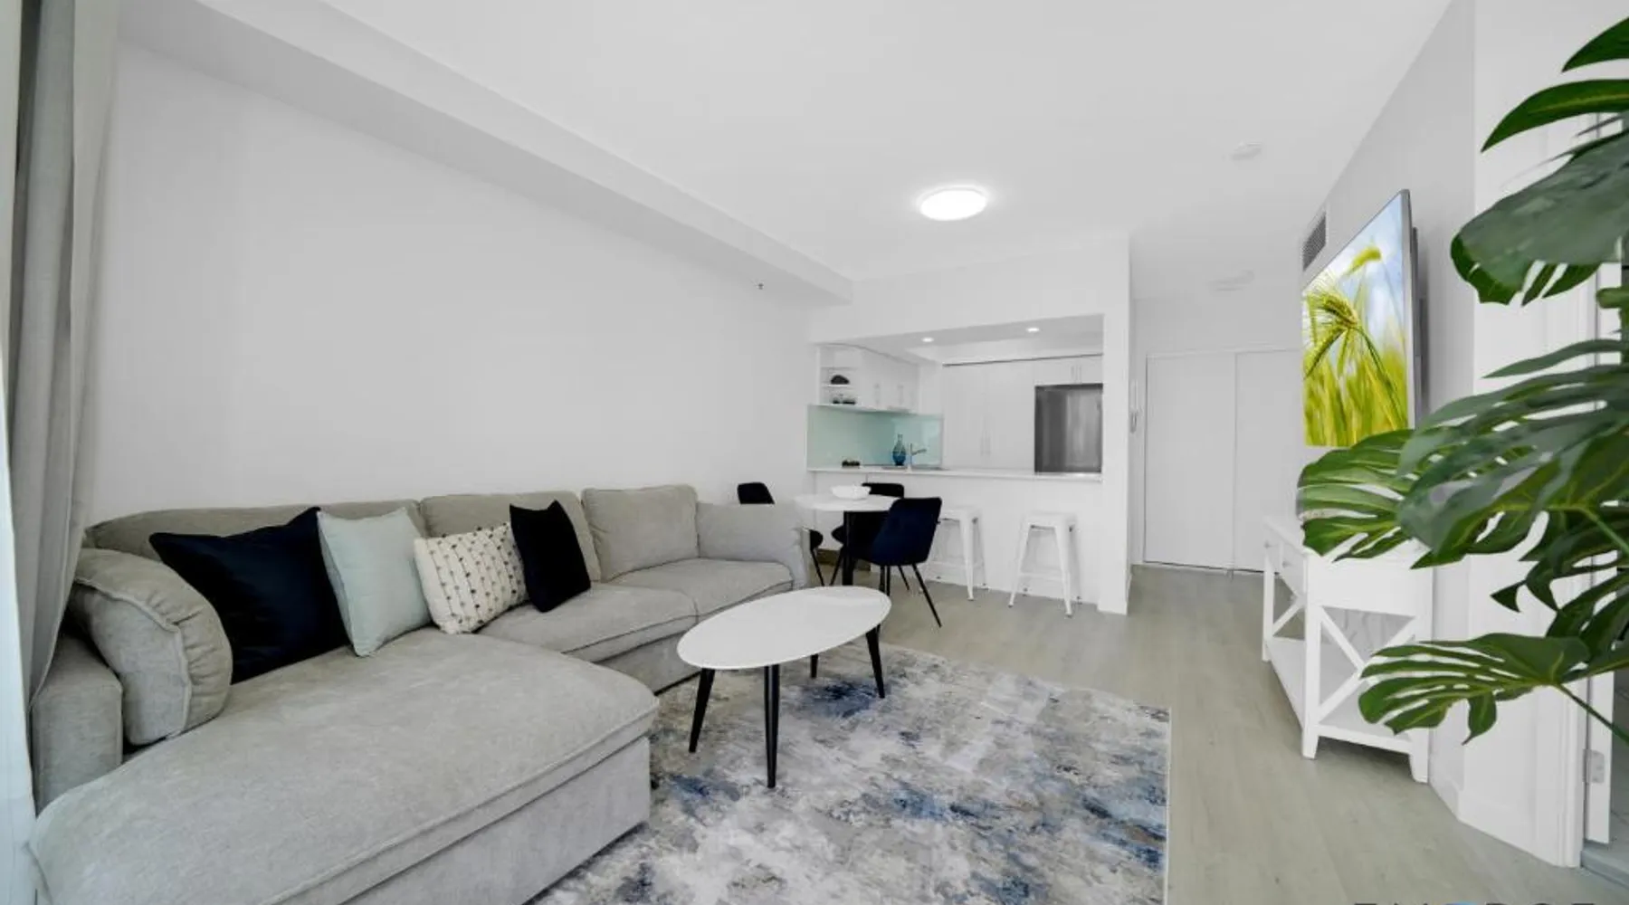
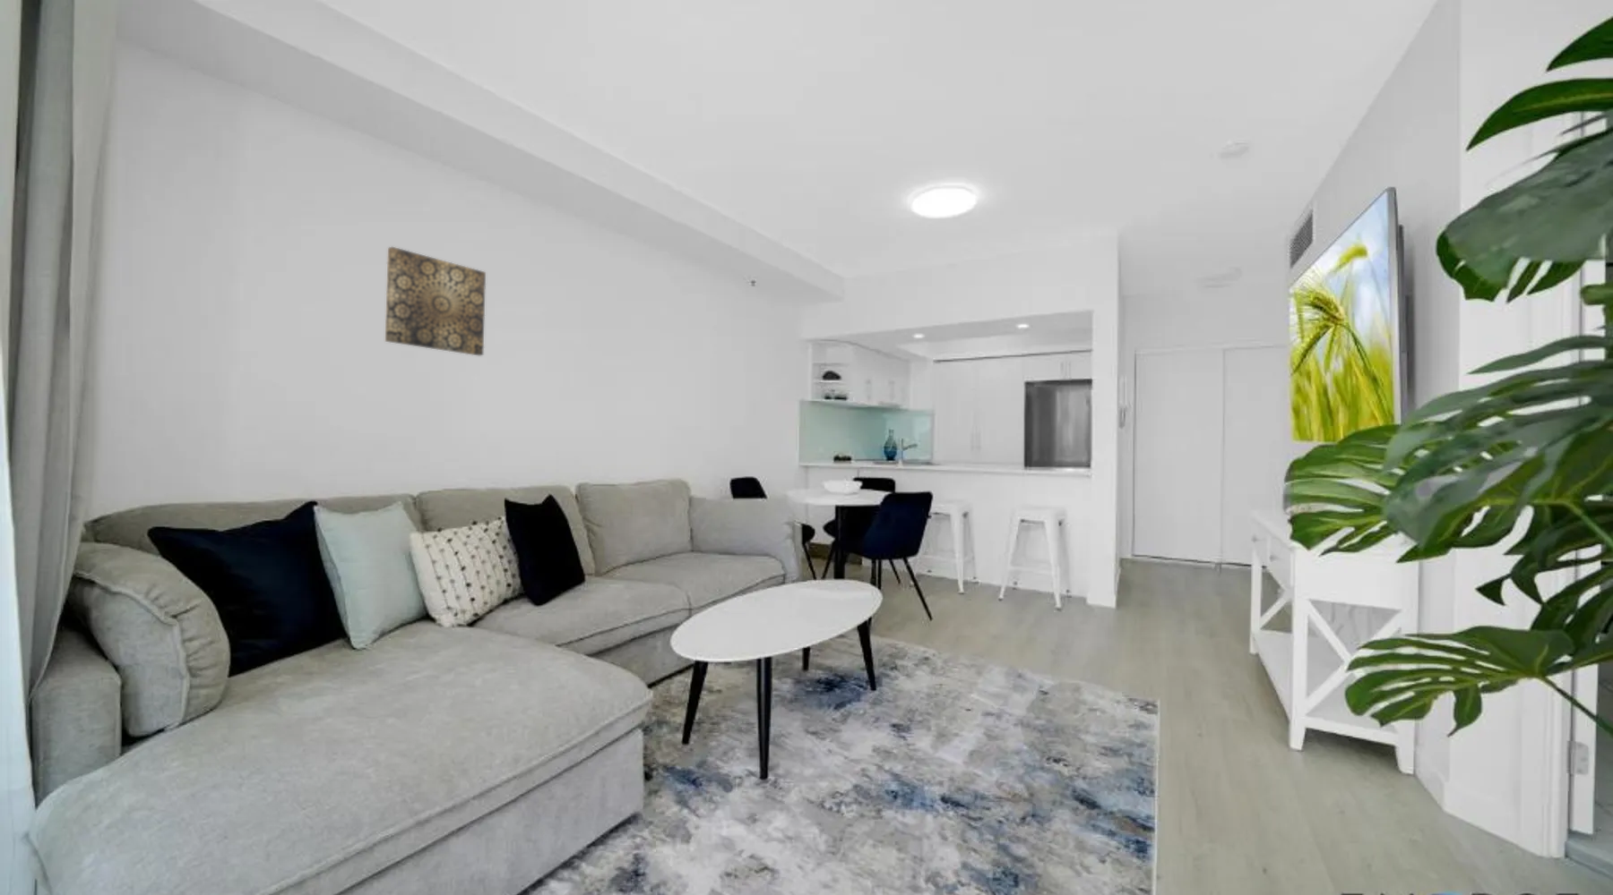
+ wall art (438, 304)
